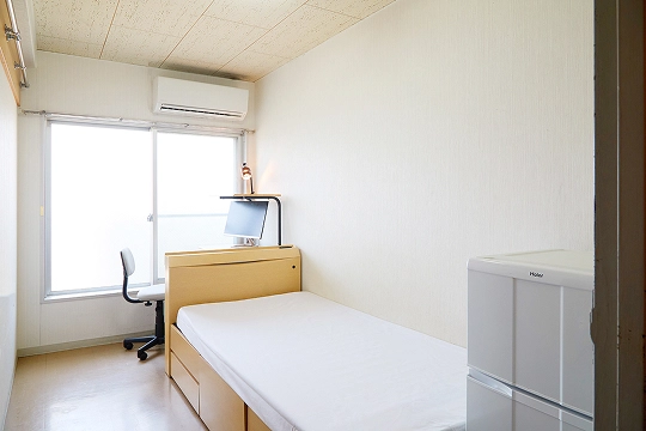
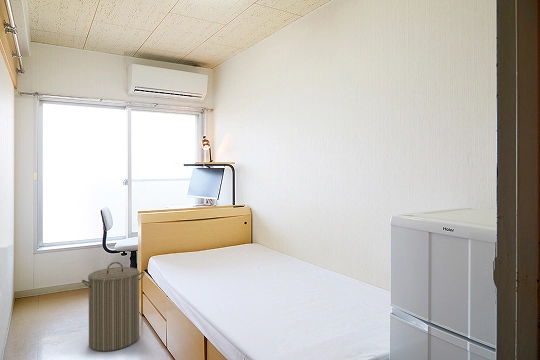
+ laundry hamper (114, 301)
